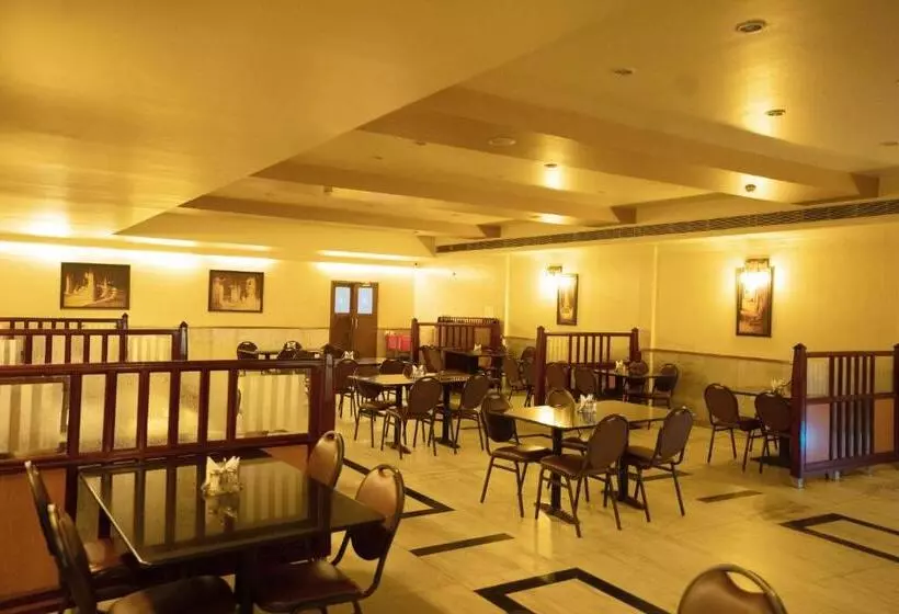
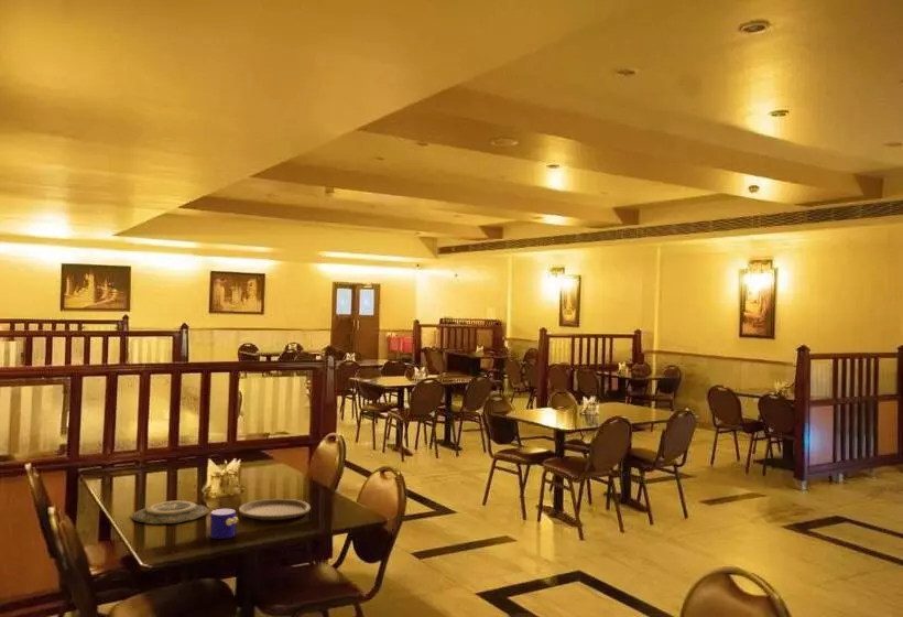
+ cup (224, 523)
+ plate (171, 509)
+ plate (274, 509)
